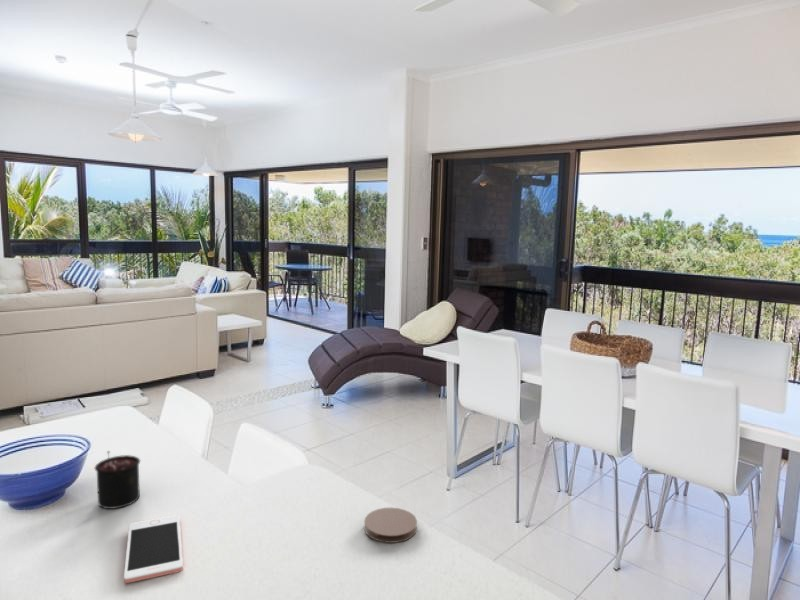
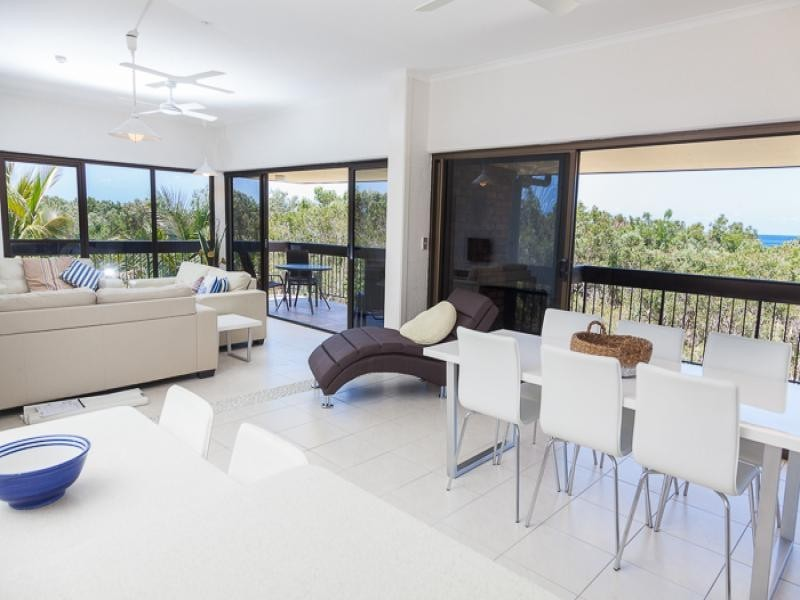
- candle (118, 472)
- cell phone (154, 545)
- coaster (390, 524)
